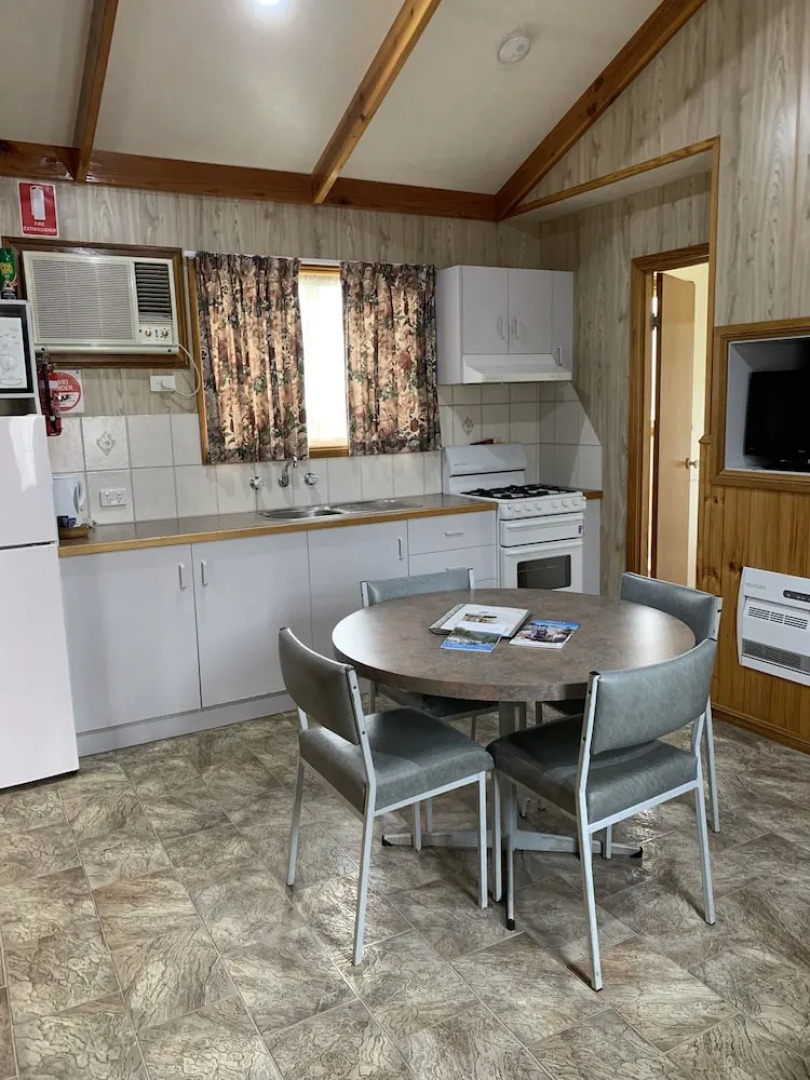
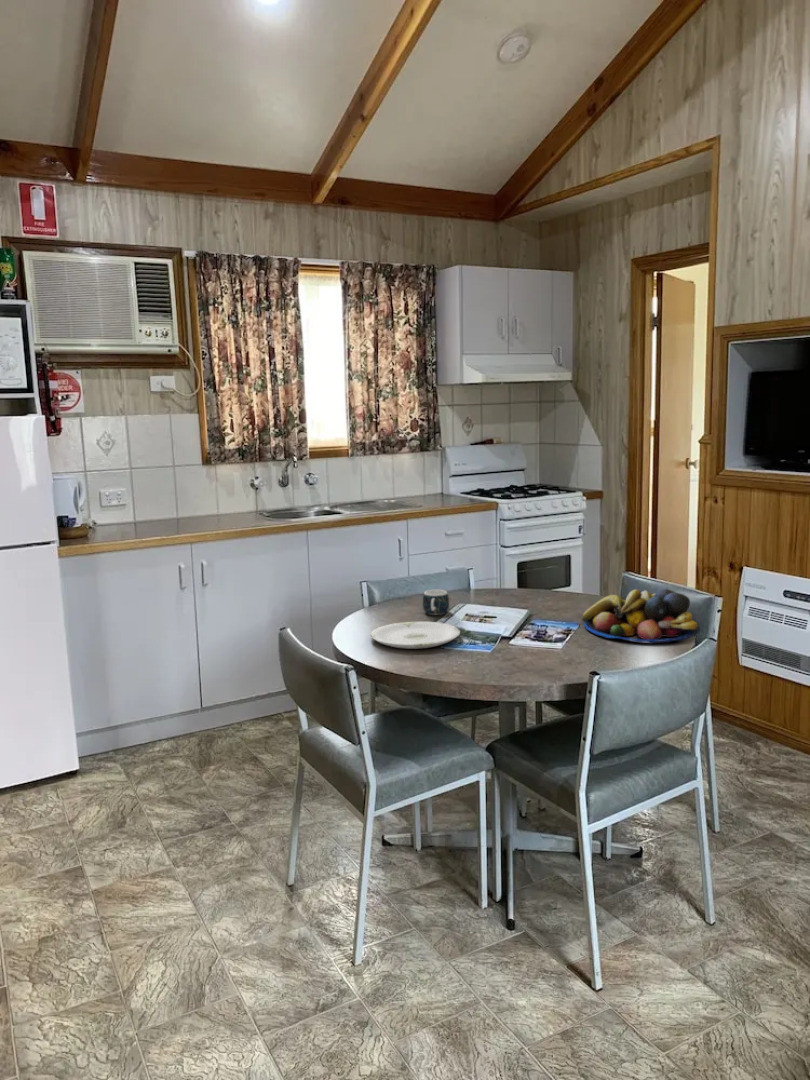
+ plate (415, 636)
+ fruit bowl (640, 608)
+ mug (435, 603)
